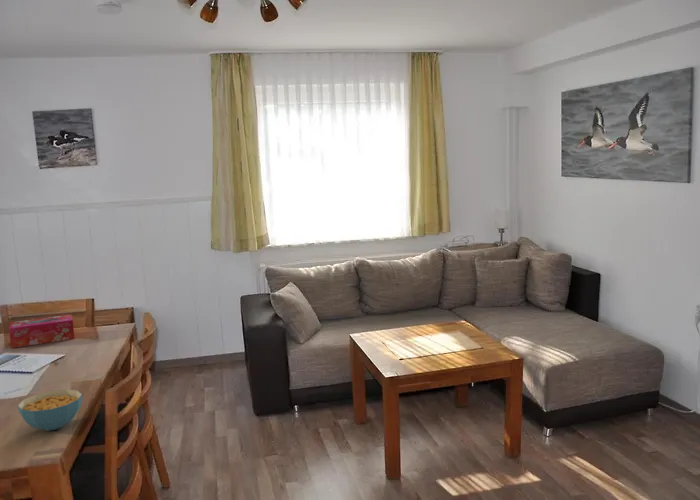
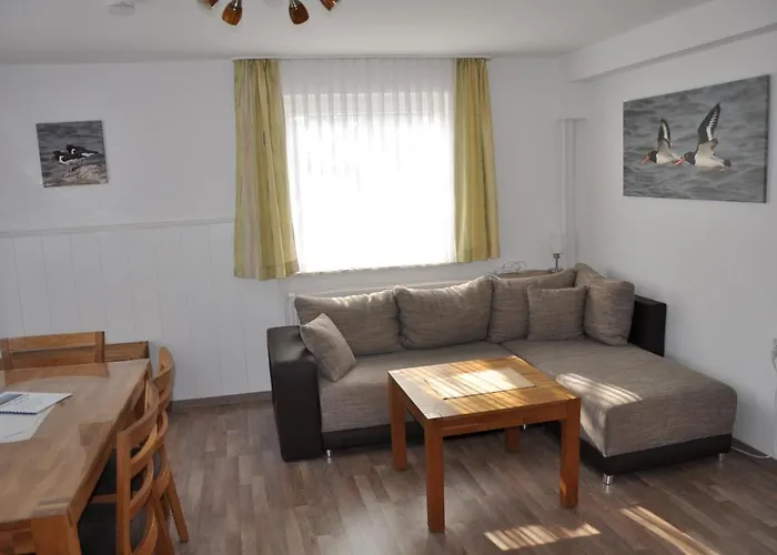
- tissue box (42, 330)
- cereal bowl (52, 413)
